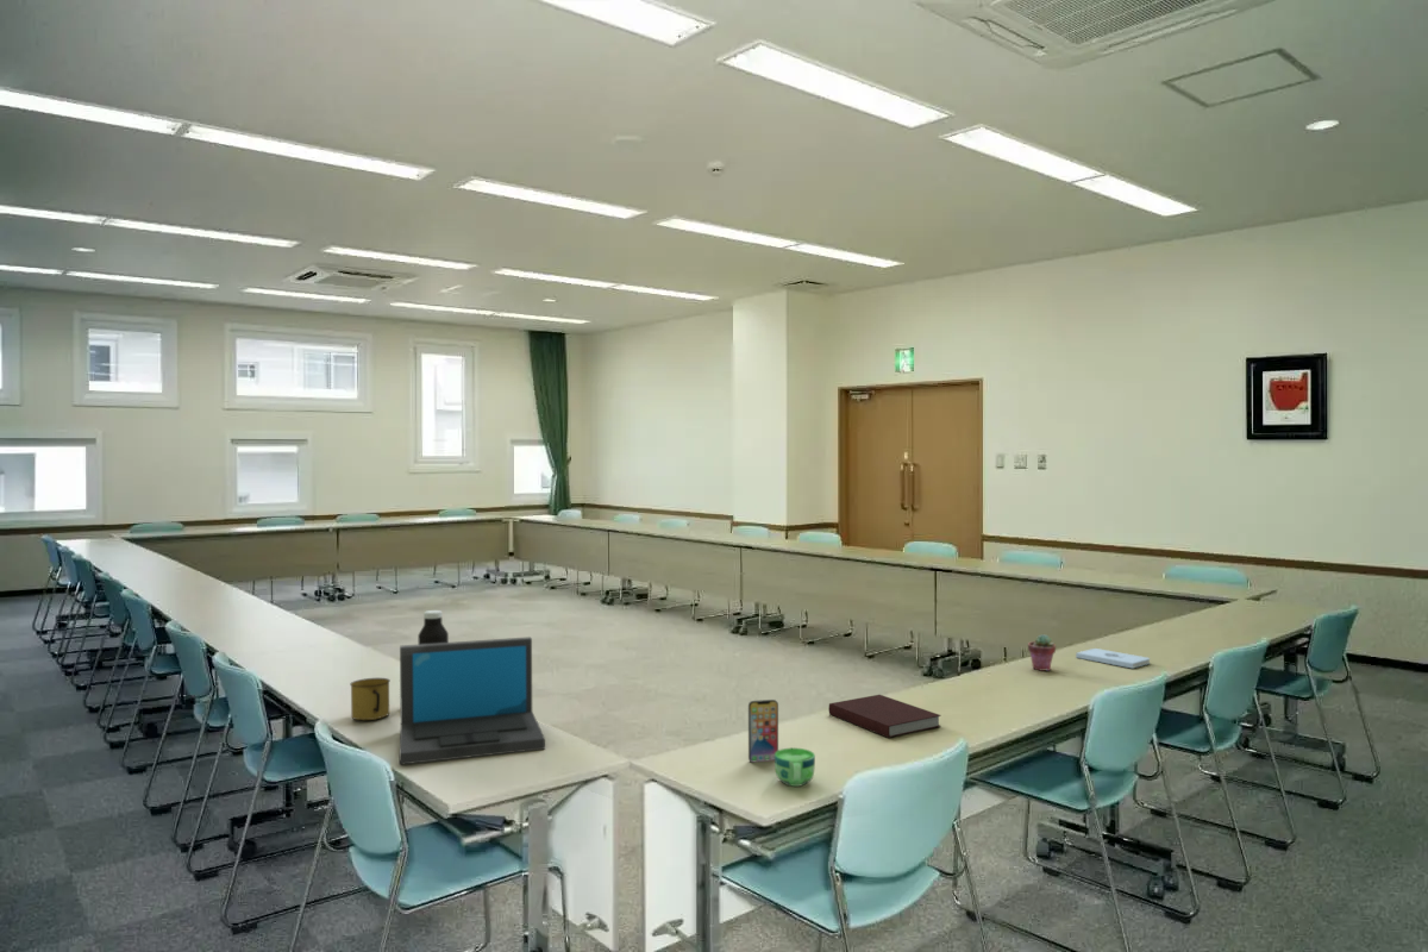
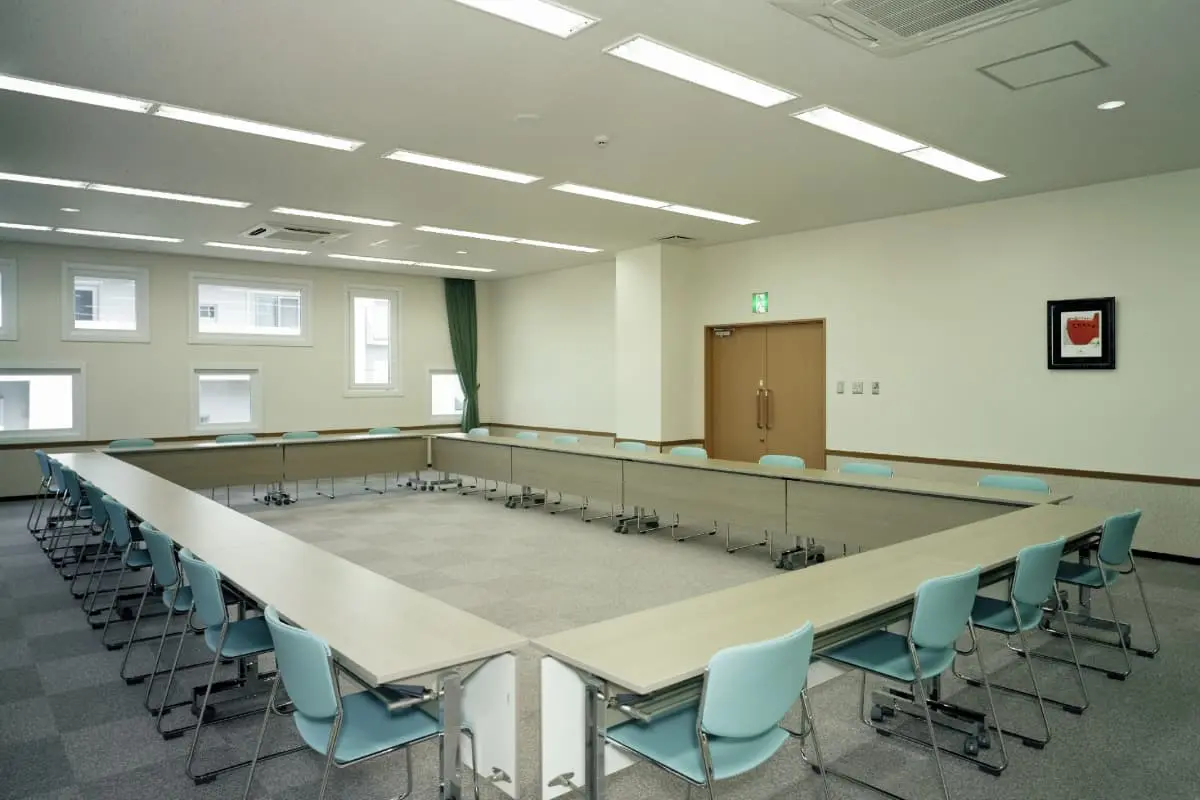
- laptop (470, 695)
- cup (796, 770)
- water bottle (433, 643)
- smartphone (763, 731)
- potted succulent (1041, 651)
- notebook (883, 714)
- mug (371, 700)
- notepad (1113, 657)
